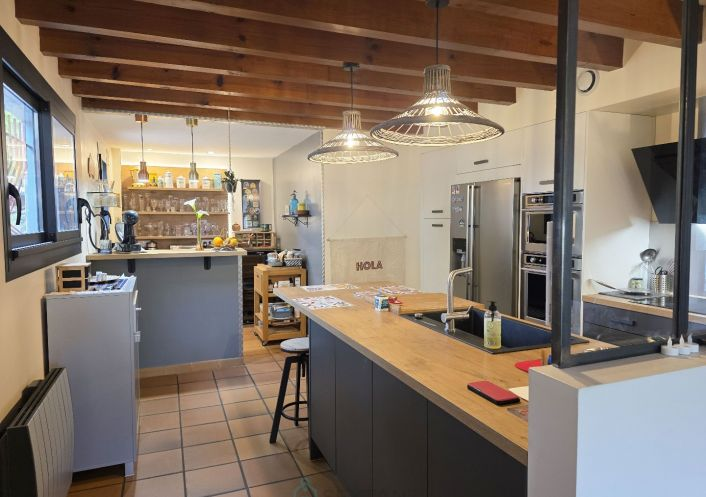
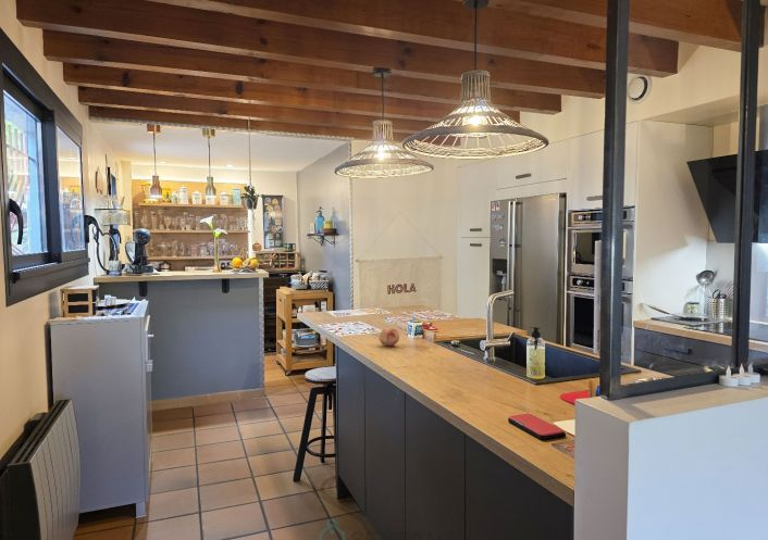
+ fruit (388, 337)
